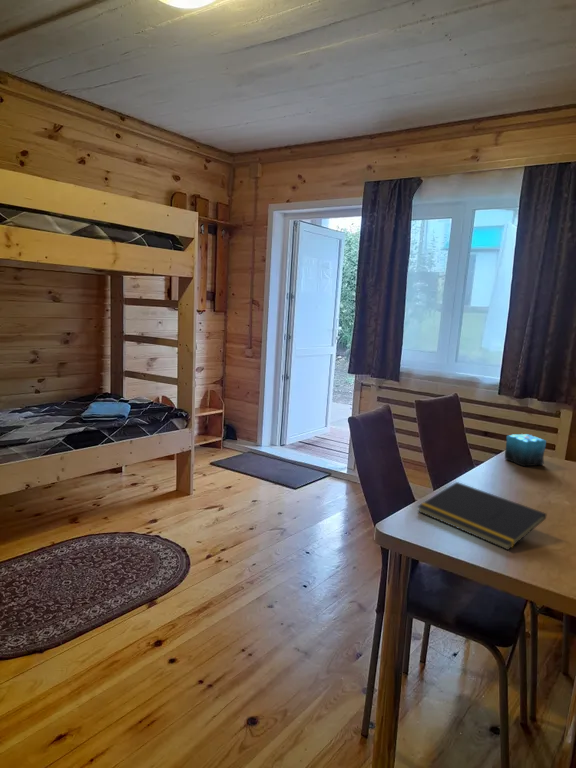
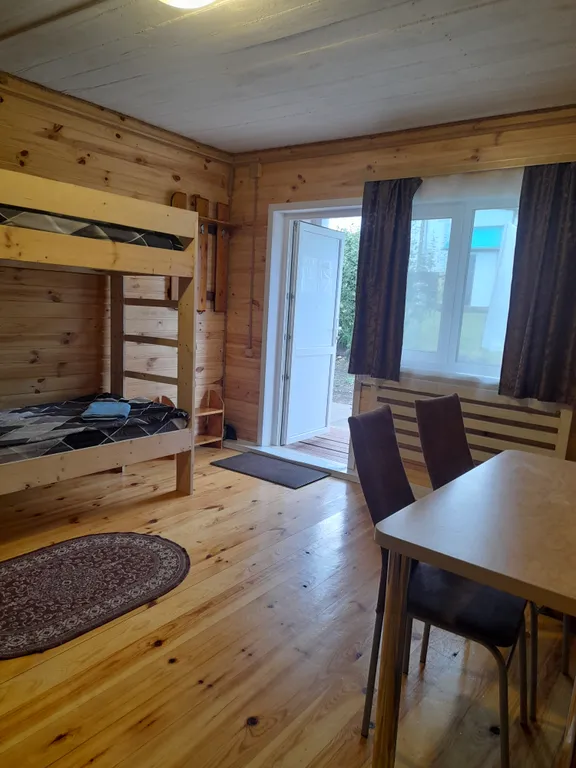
- notepad (479, 512)
- candle (526, 444)
